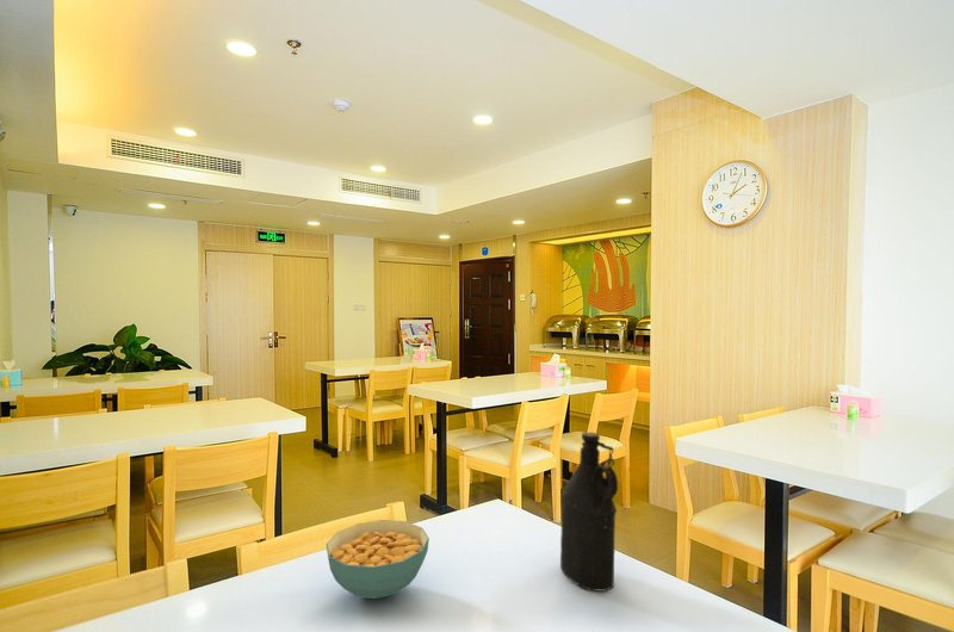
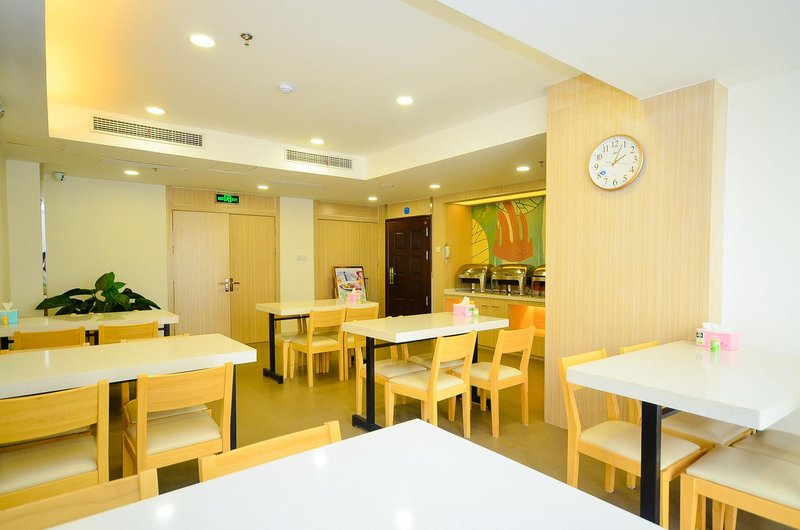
- cereal bowl (378, 565)
- bottle (588, 504)
